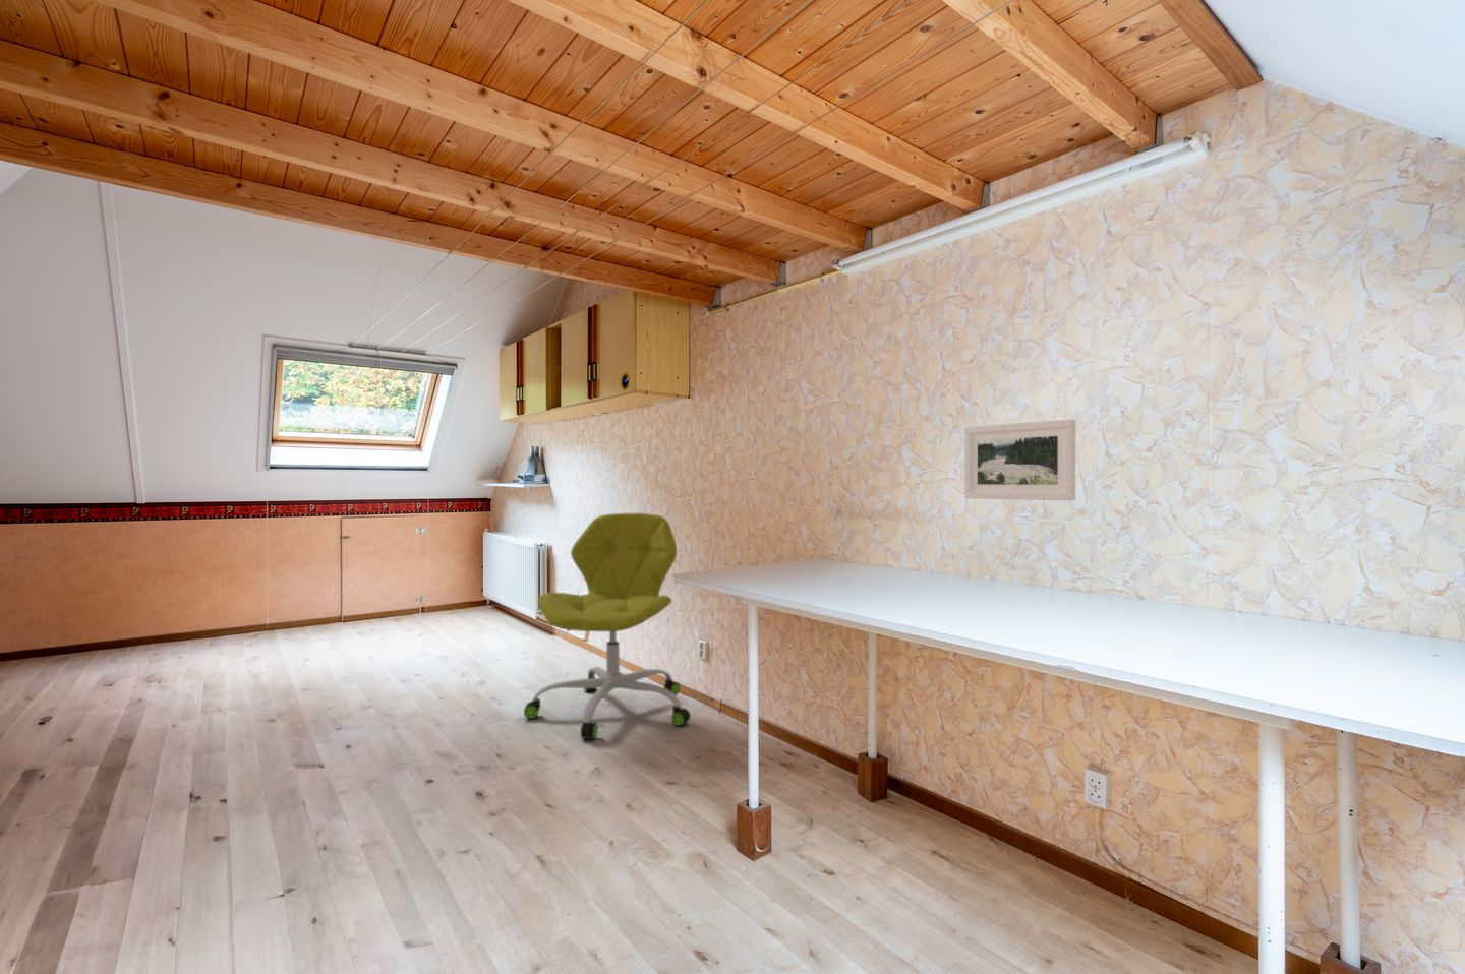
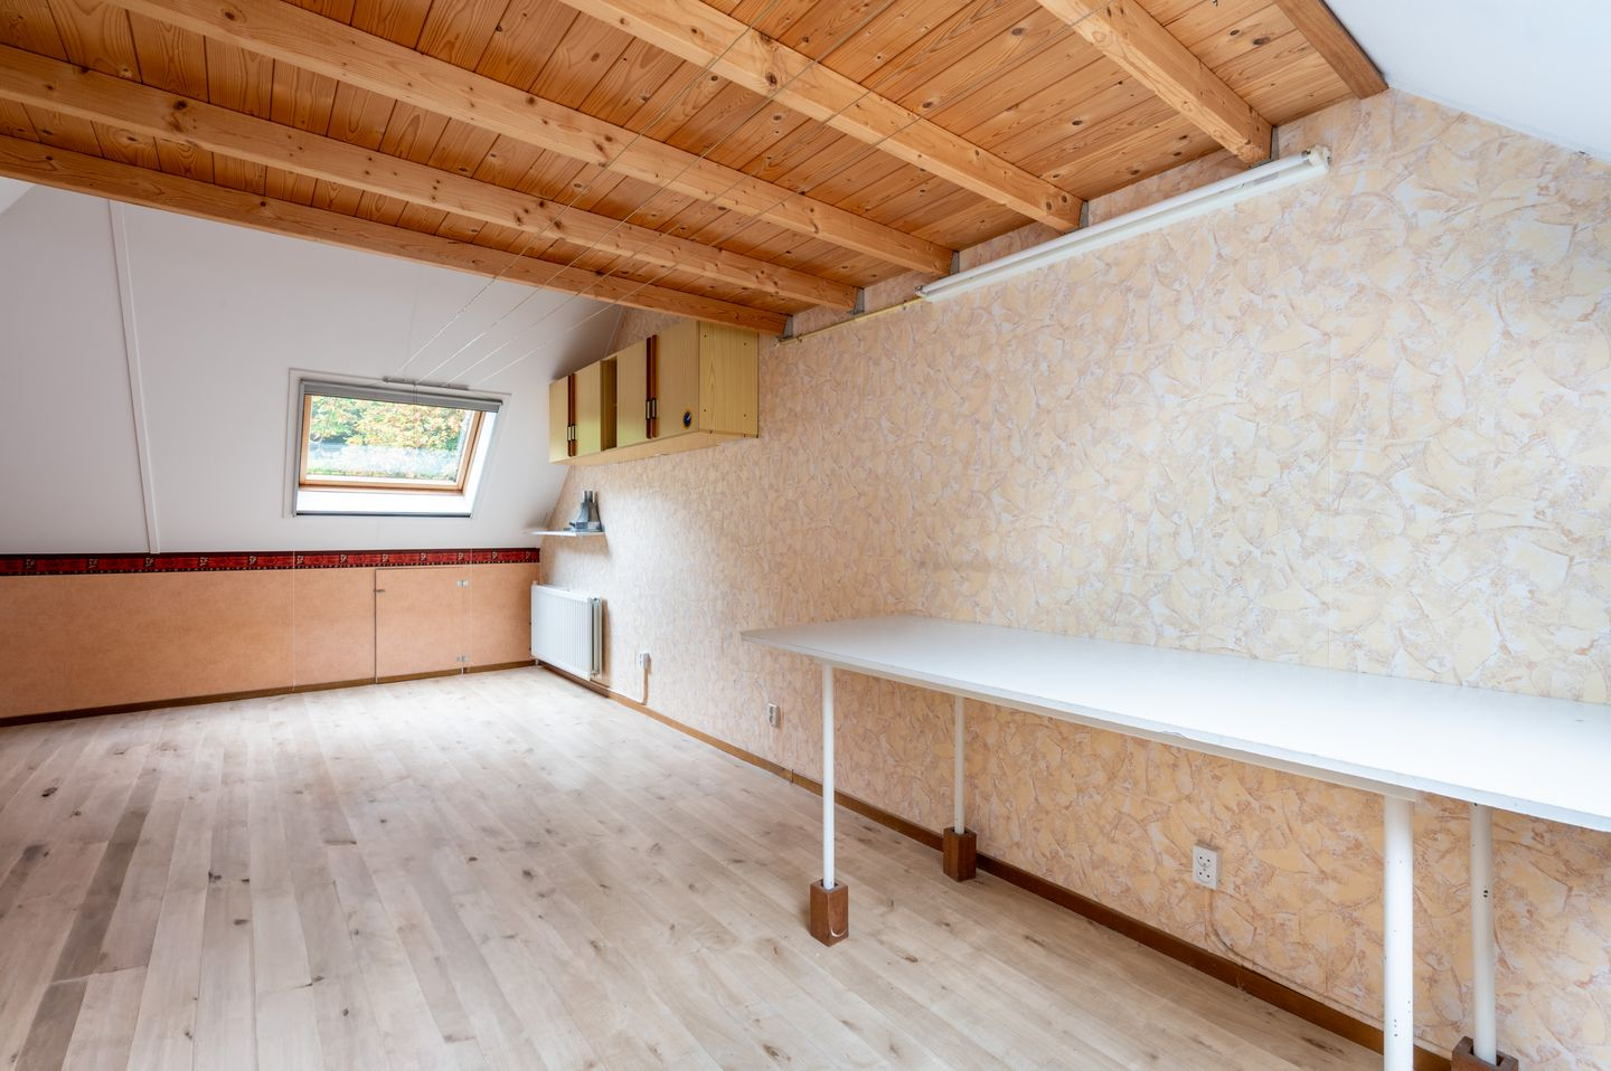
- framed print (1016, 461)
- office chair (613, 613)
